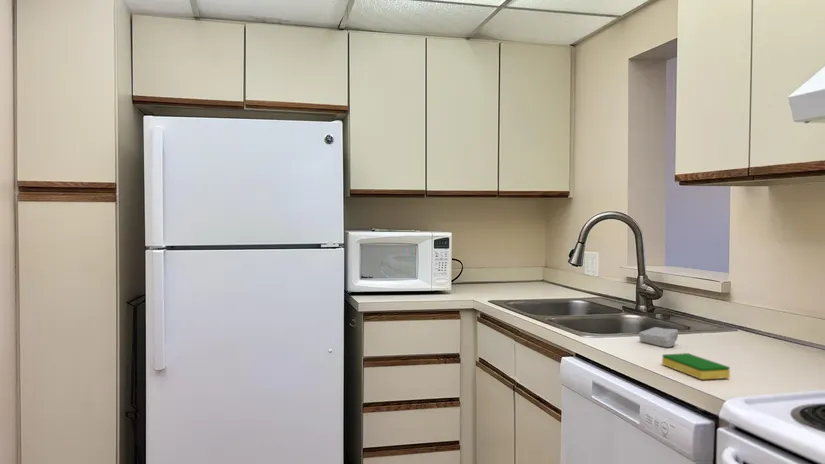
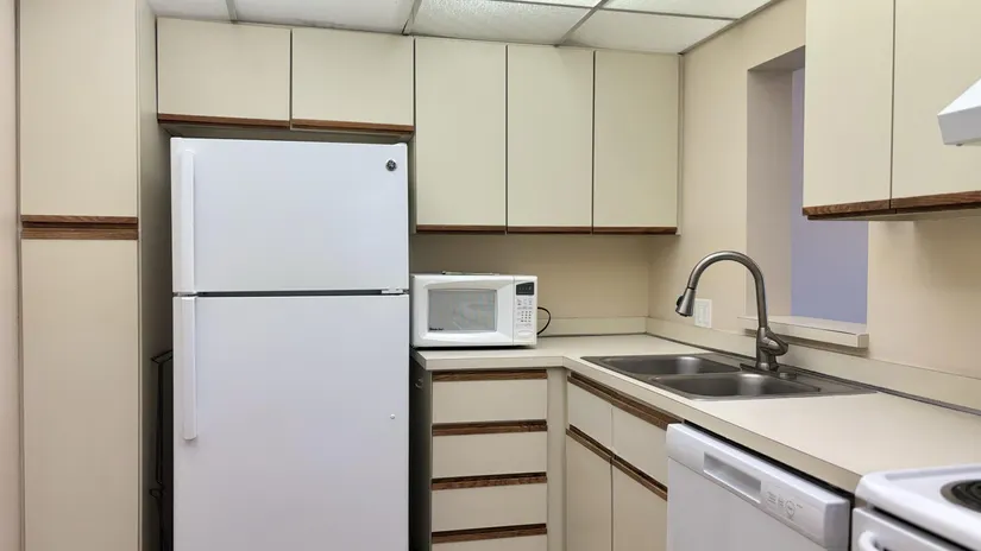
- soap bar (658, 335)
- dish sponge (694, 365)
